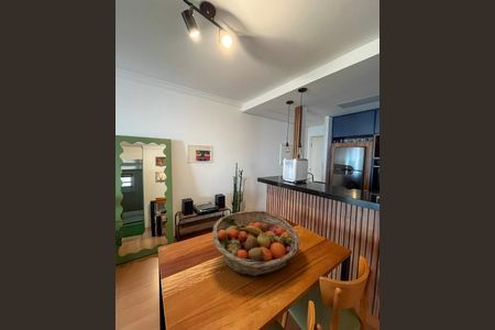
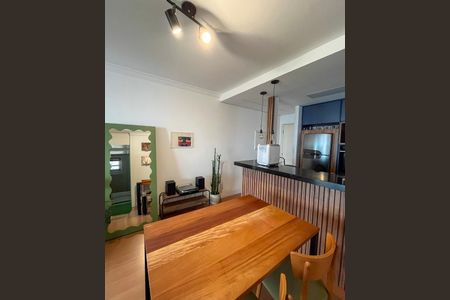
- fruit basket (256, 239)
